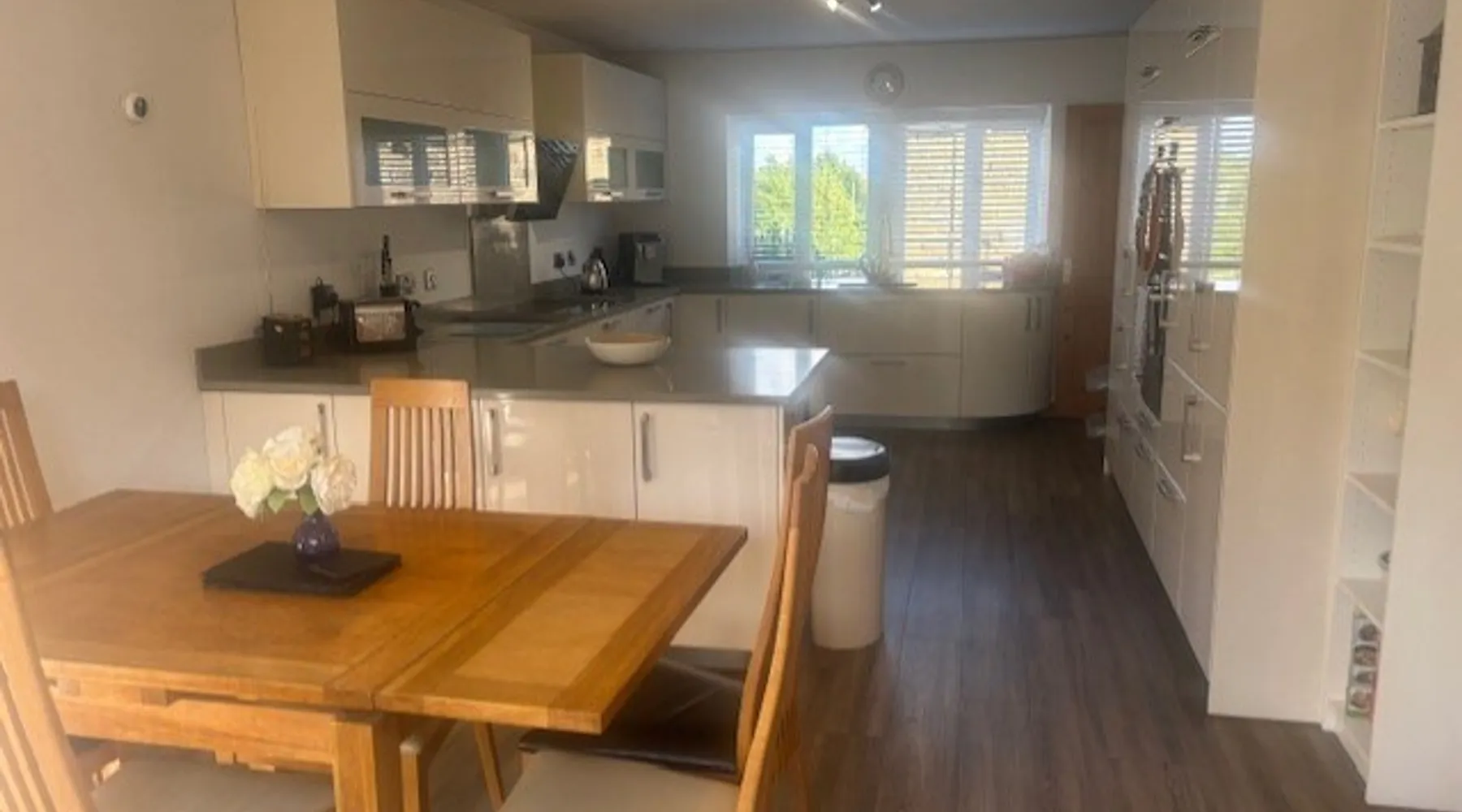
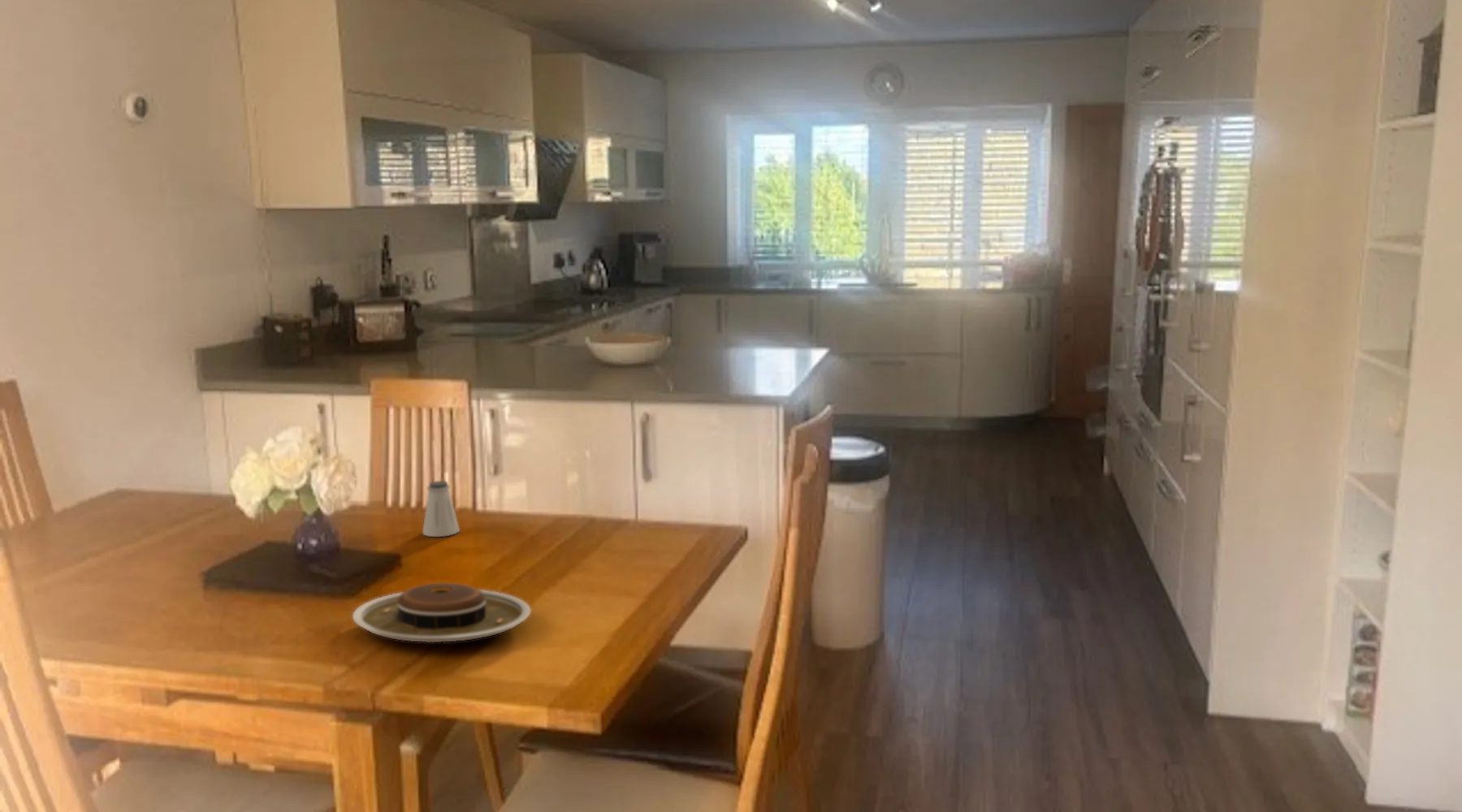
+ saltshaker (439, 507)
+ plate (442, 608)
